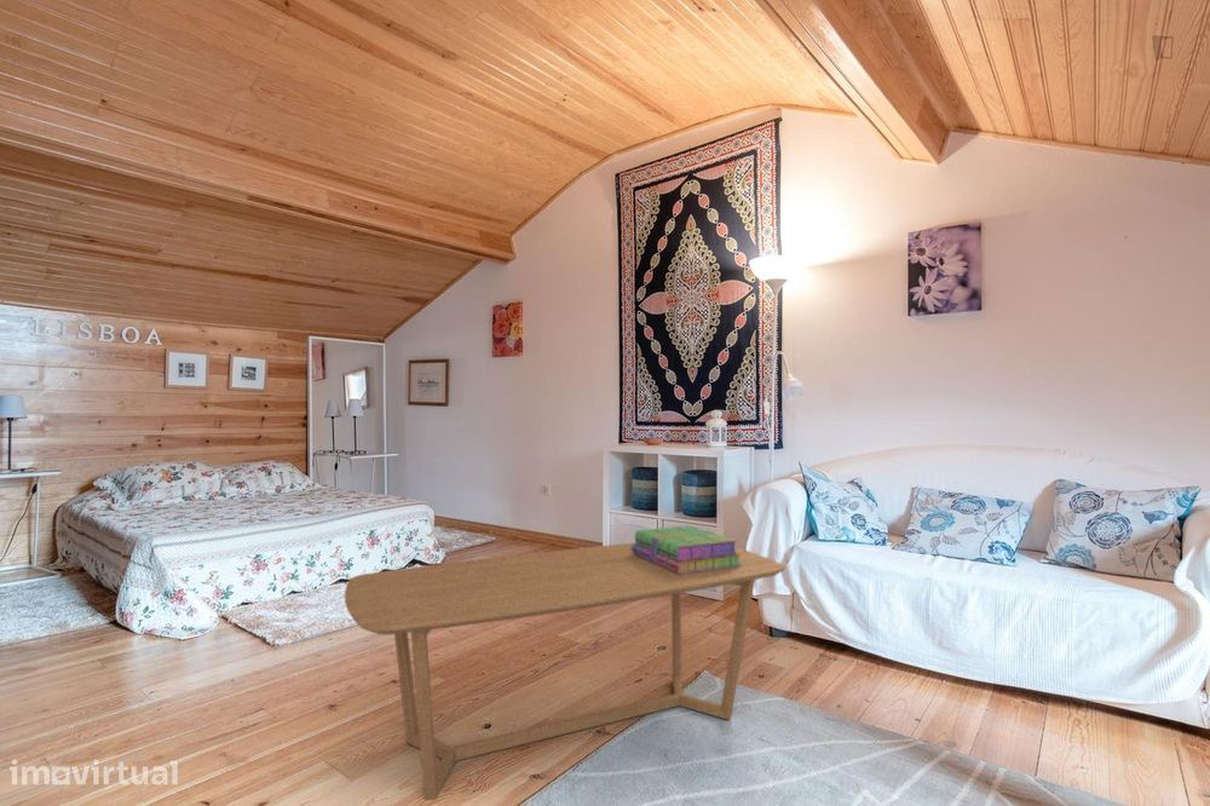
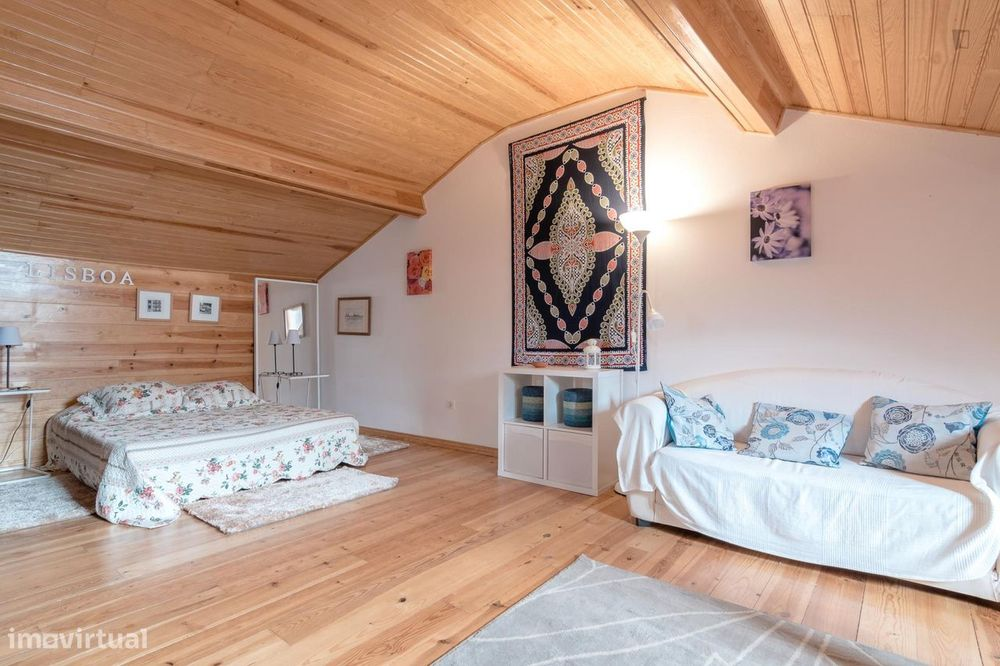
- coffee table (570, 610)
- stack of books (684, 546)
